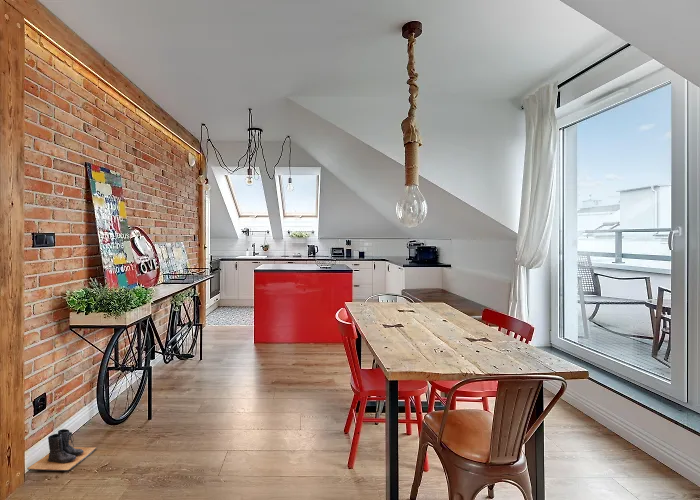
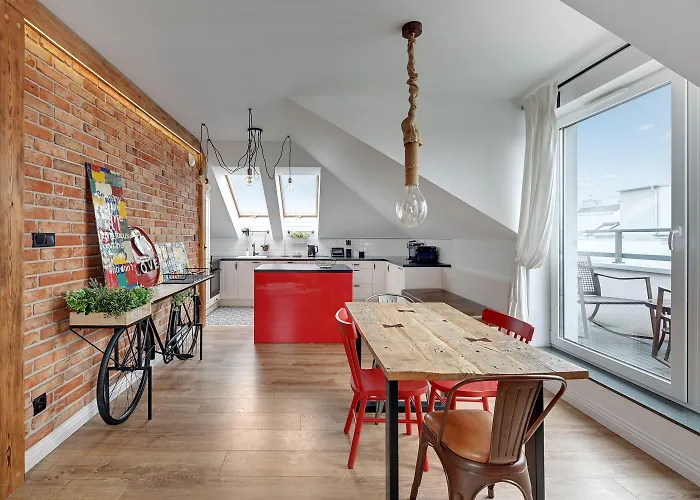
- boots (63, 446)
